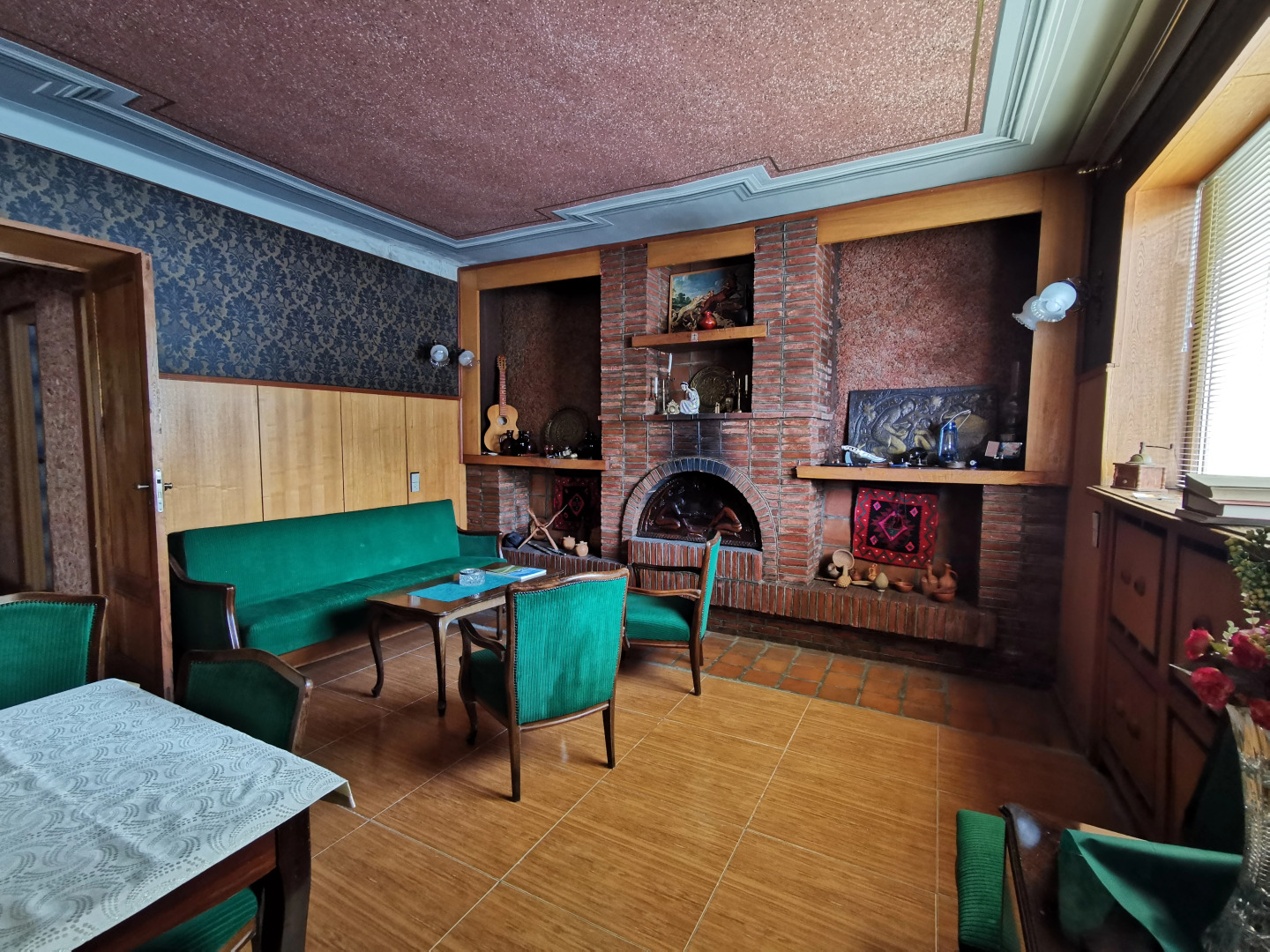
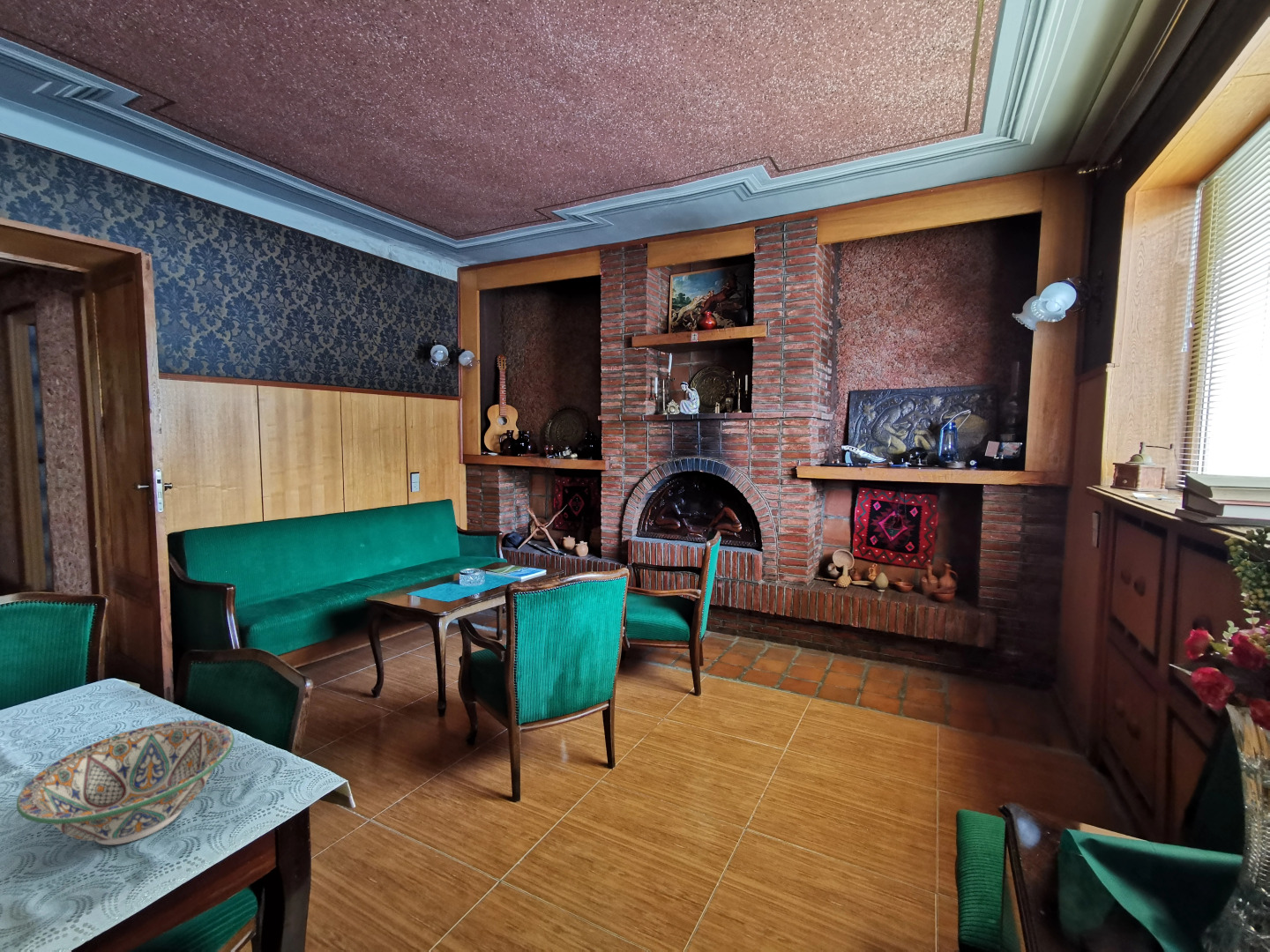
+ decorative bowl (137, 791)
